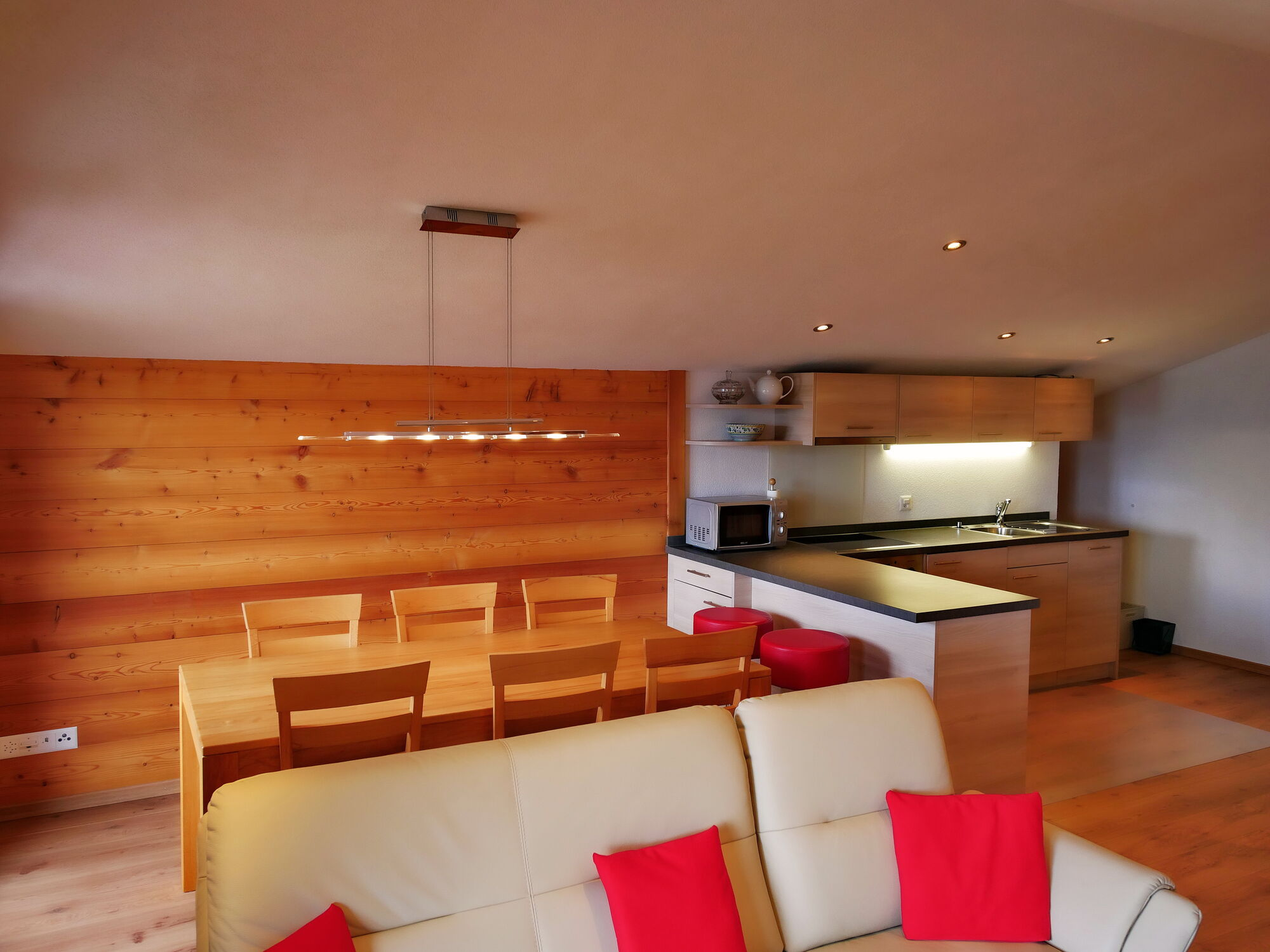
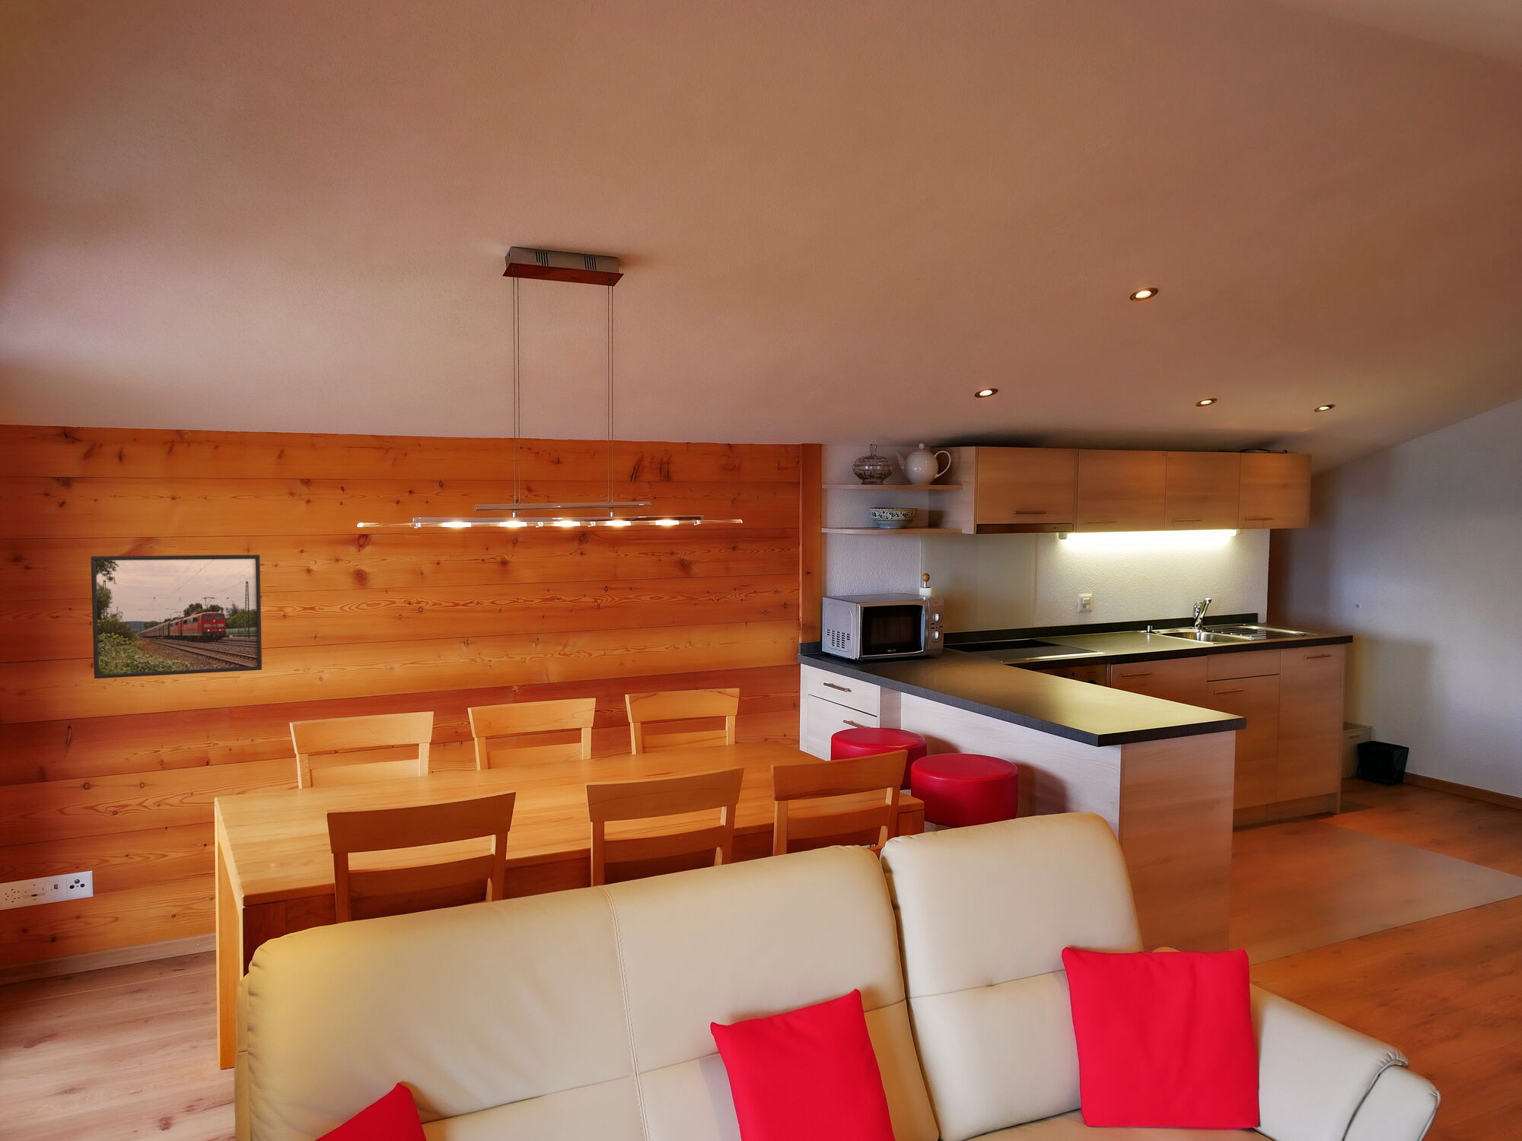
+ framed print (179, 615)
